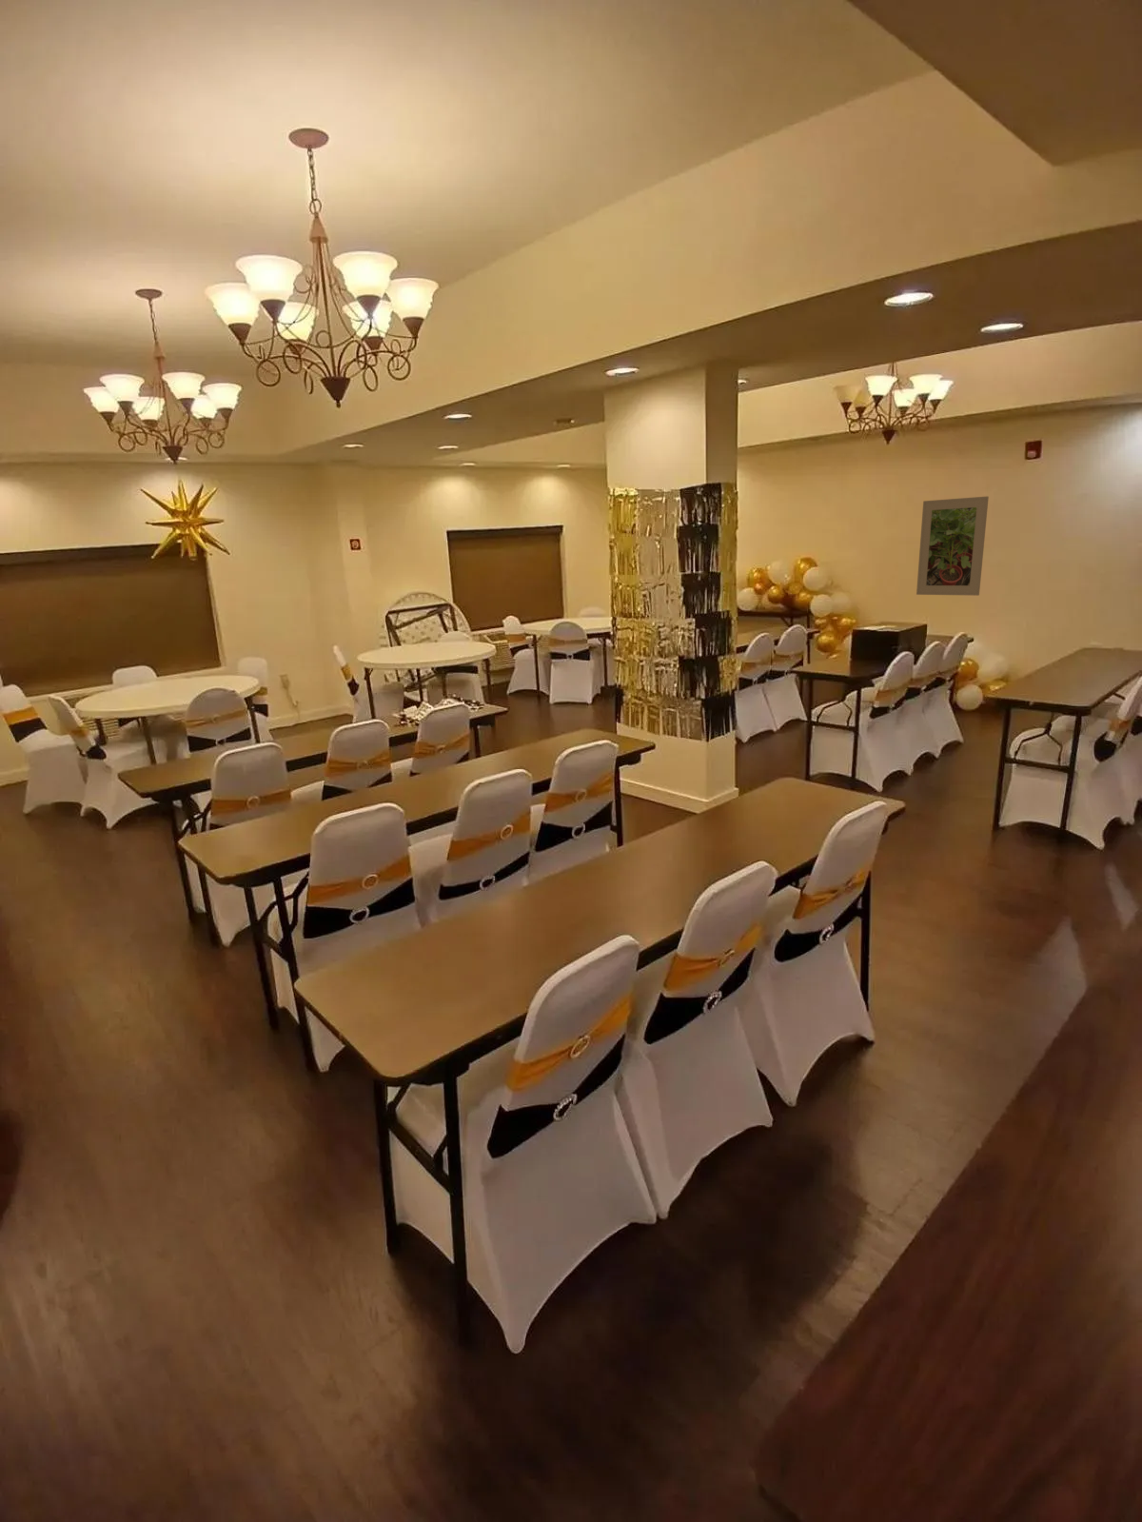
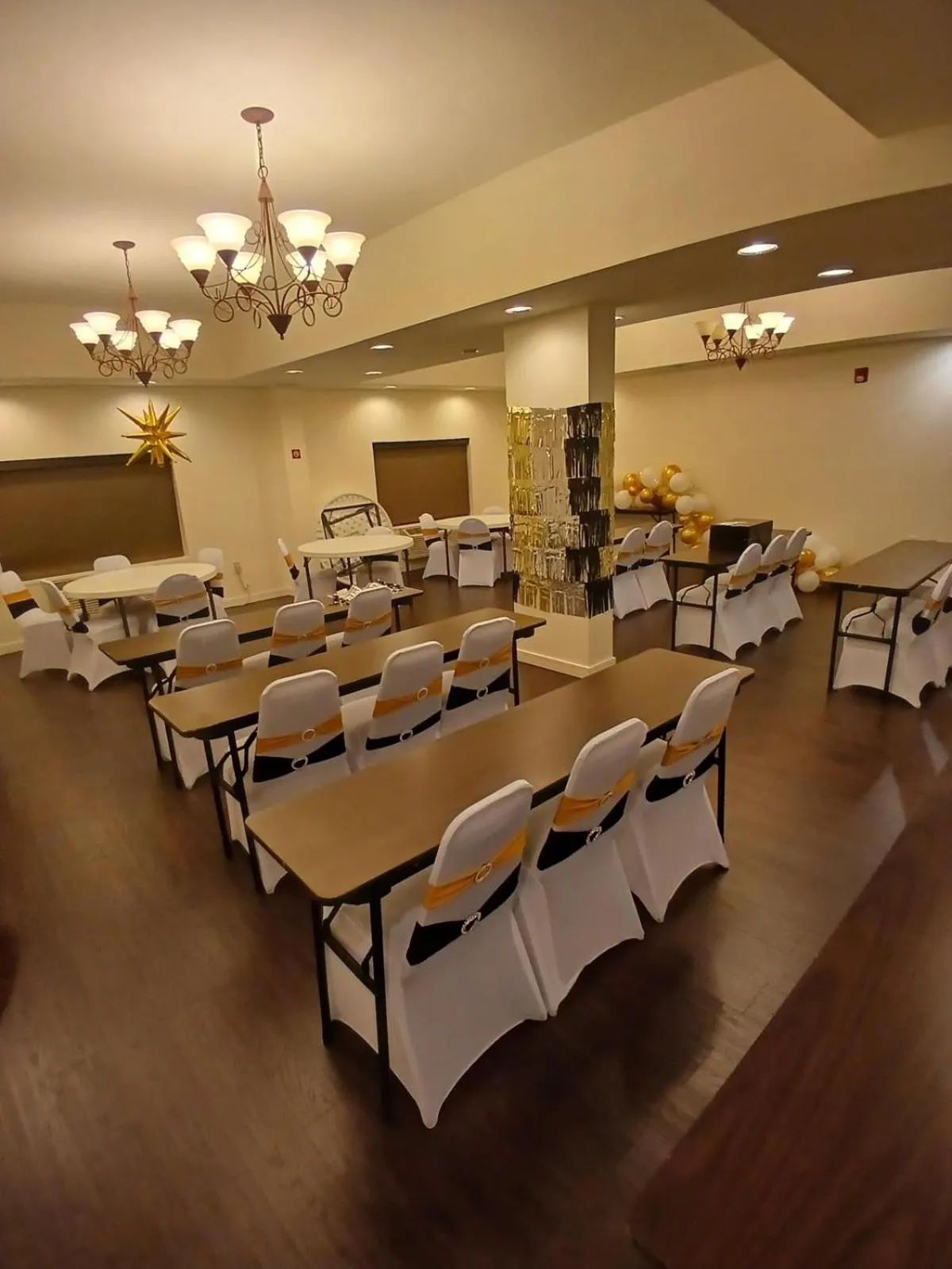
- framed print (951, 547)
